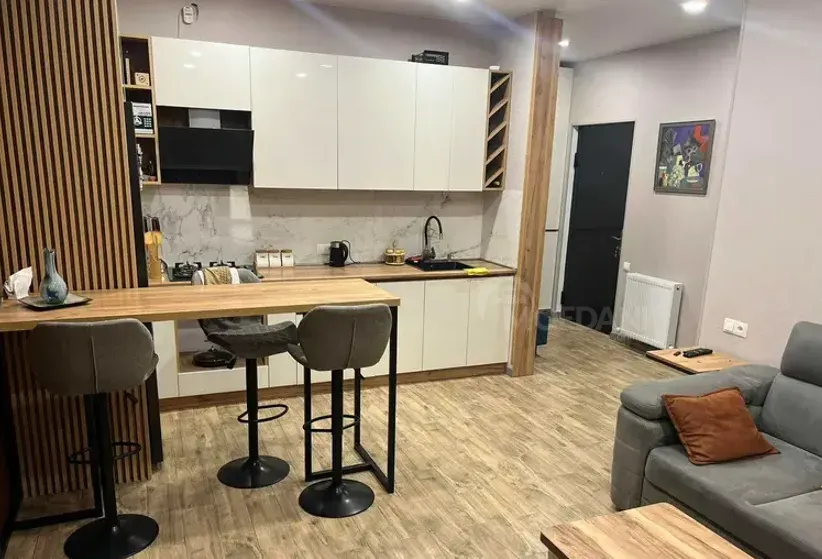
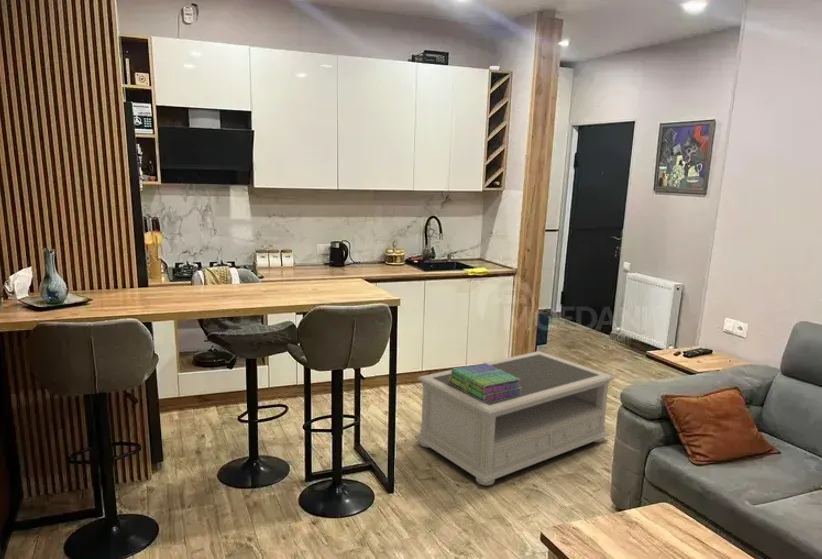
+ stack of books (484, 381)
+ coffee table (515, 409)
